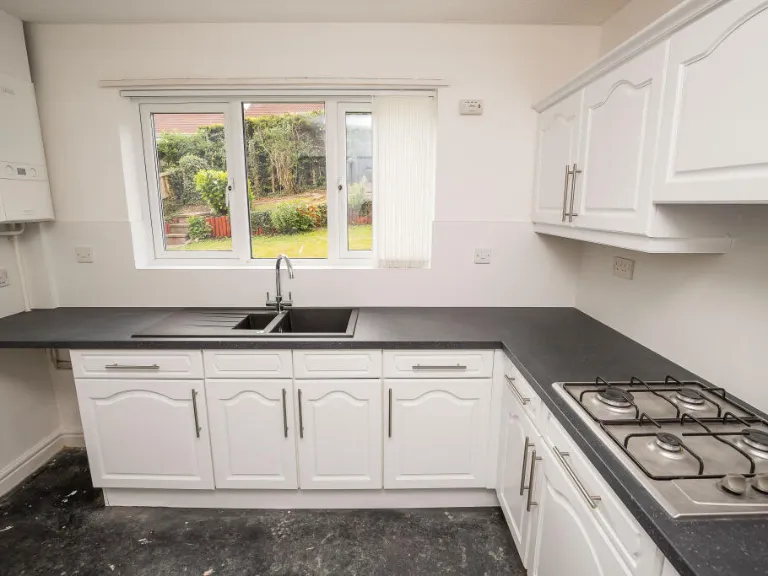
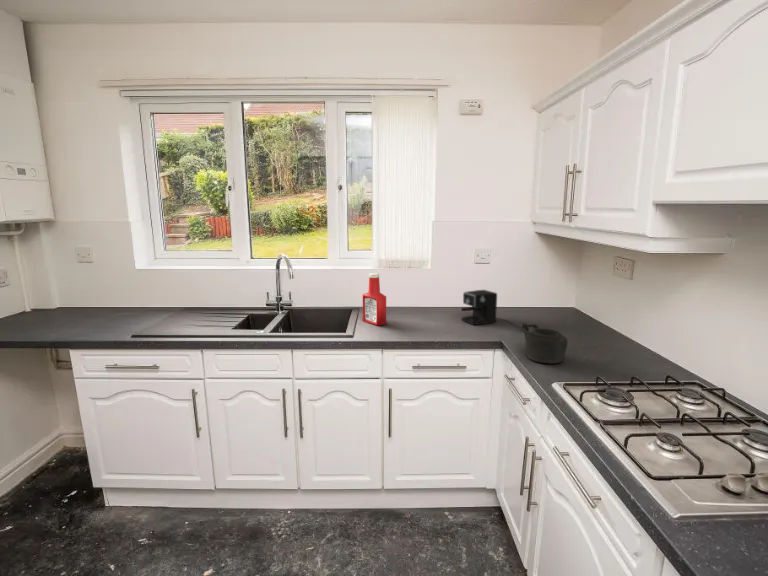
+ soap bottle (374, 298)
+ coffee maker (491, 310)
+ teapot (541, 342)
